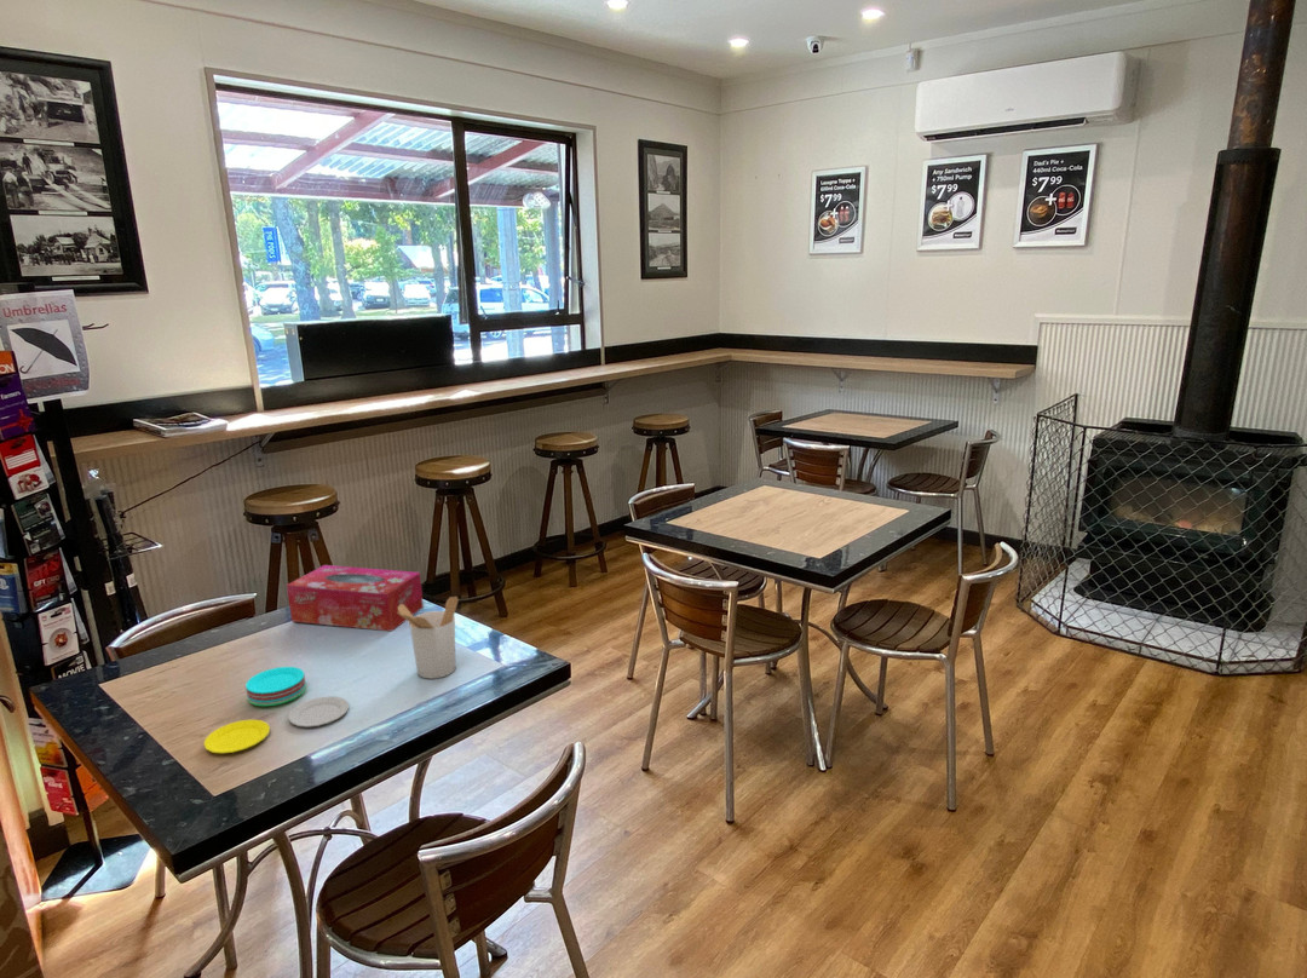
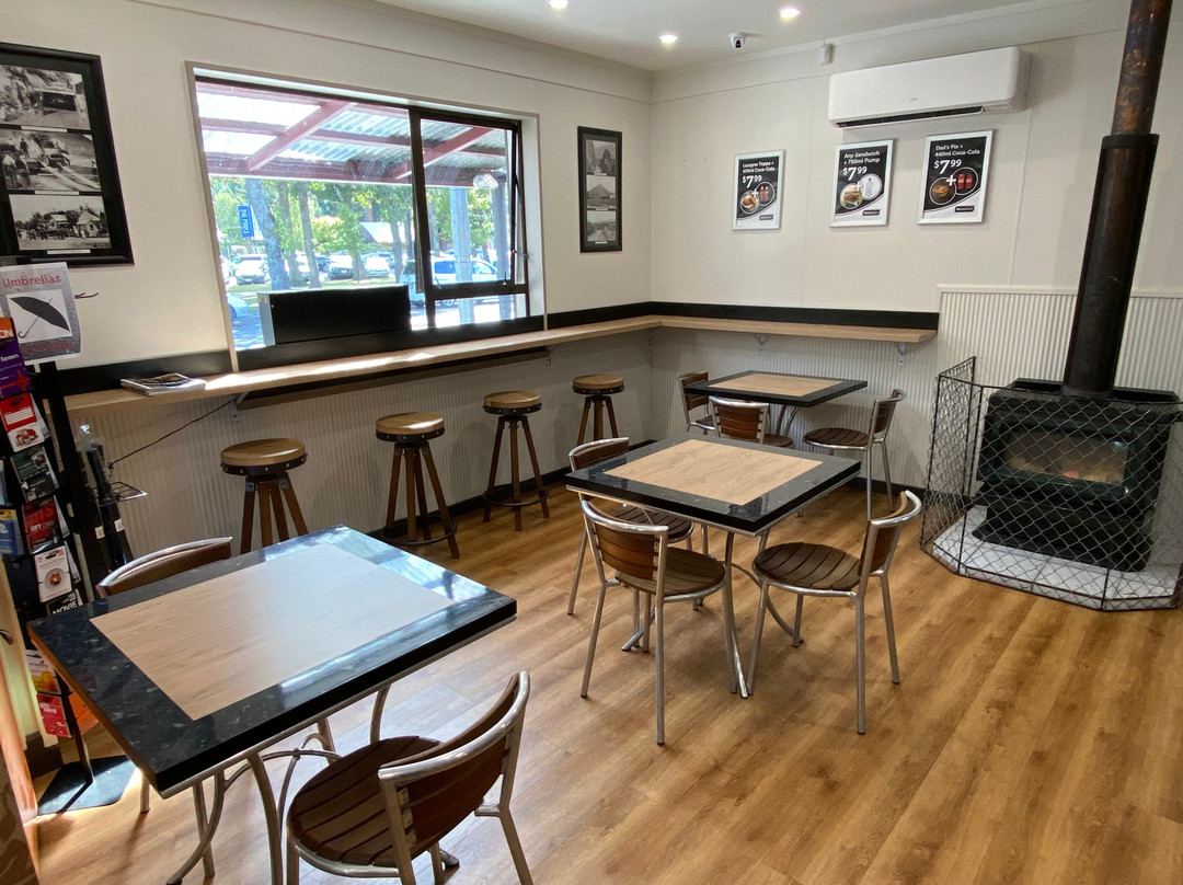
- plate (287, 701)
- tissue box (356, 596)
- utensil holder (427, 637)
